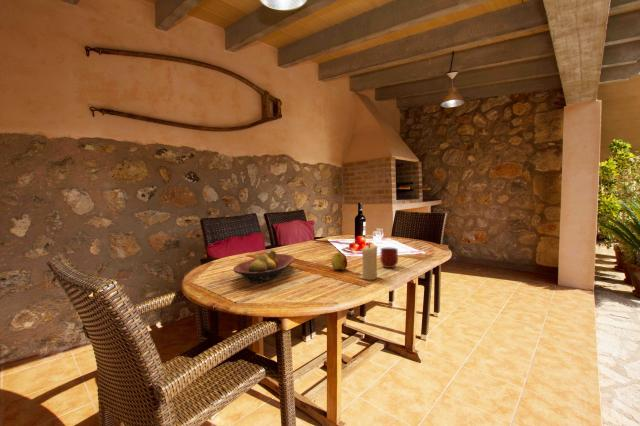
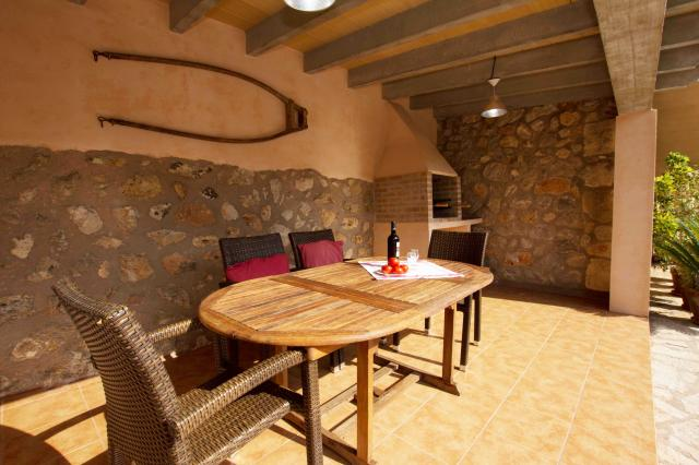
- candle (368, 261)
- mug (390, 258)
- apple (339, 261)
- fruit bowl (266, 263)
